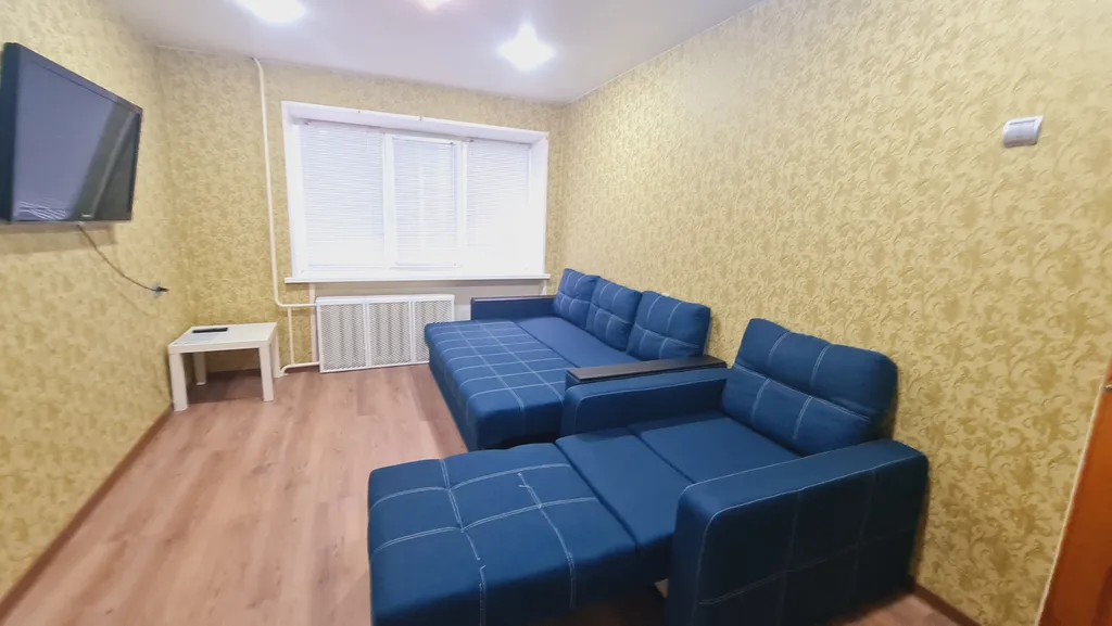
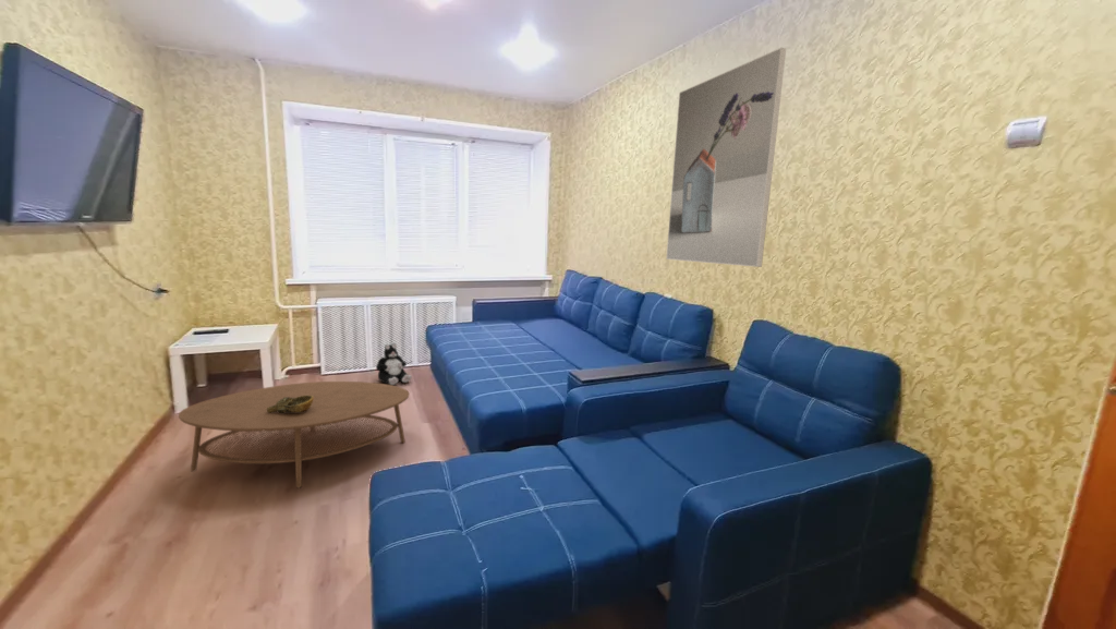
+ coffee table (305, 428)
+ plush toy (392, 363)
+ decorative bowl (290, 403)
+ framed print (716, 170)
